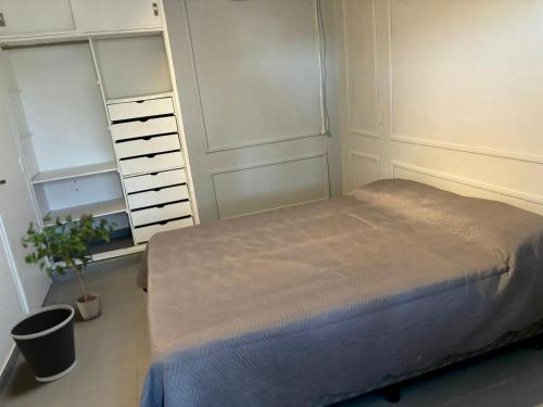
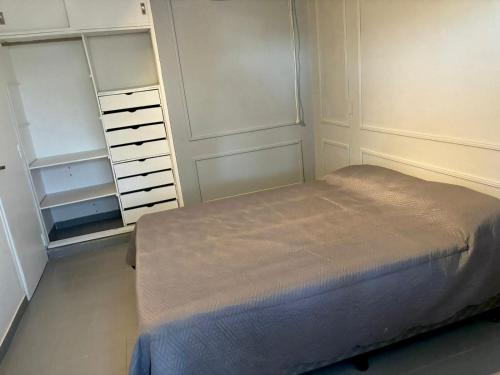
- wastebasket (49, 344)
- potted plant (78, 268)
